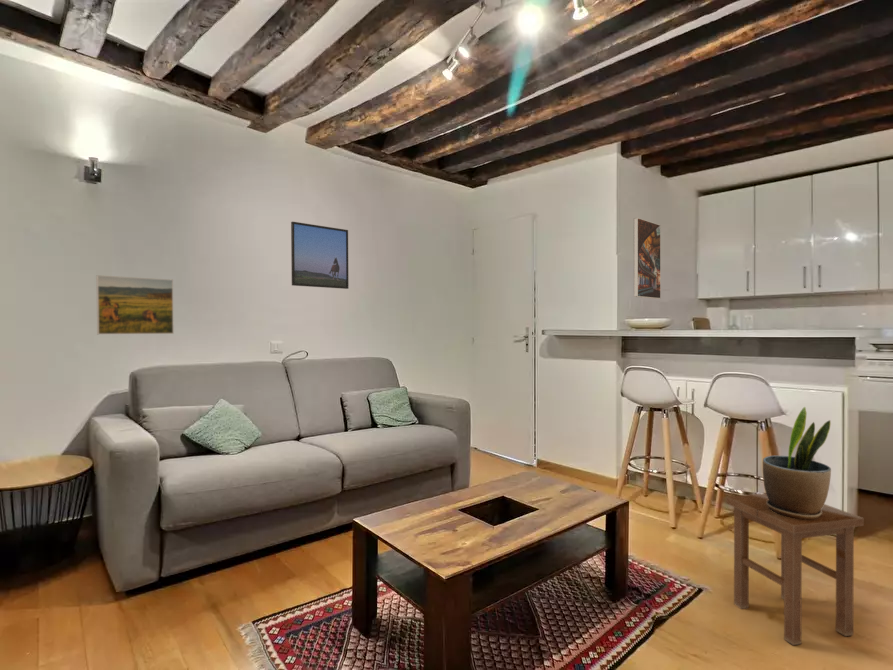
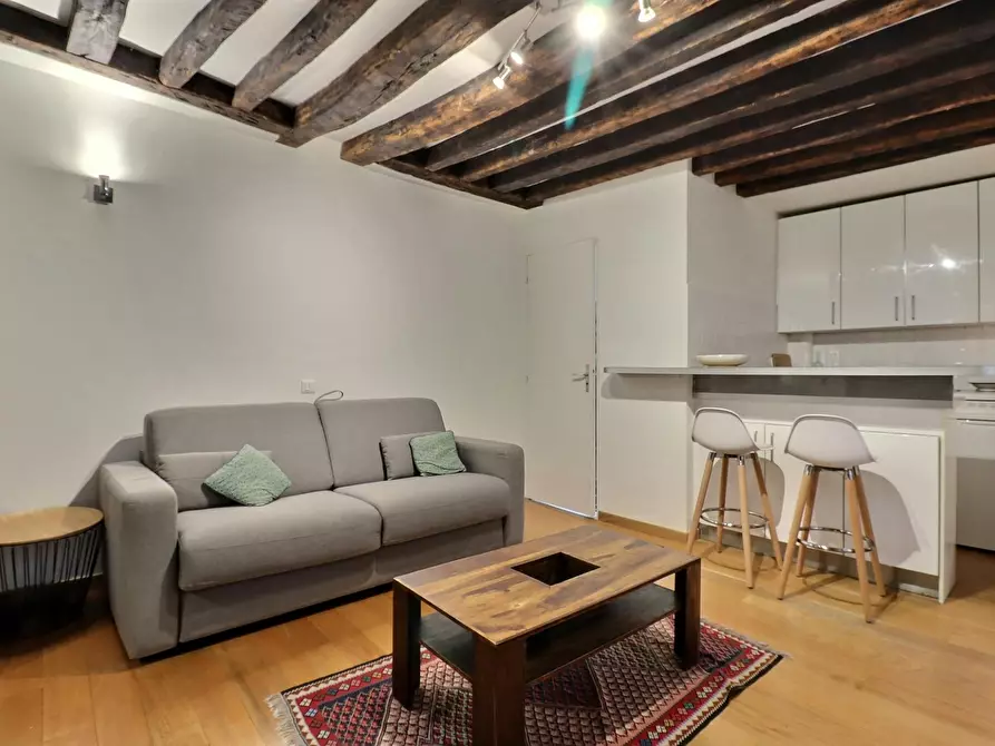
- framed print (321, 256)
- potted plant (795, 460)
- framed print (647, 259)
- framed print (136, 305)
- stool (790, 562)
